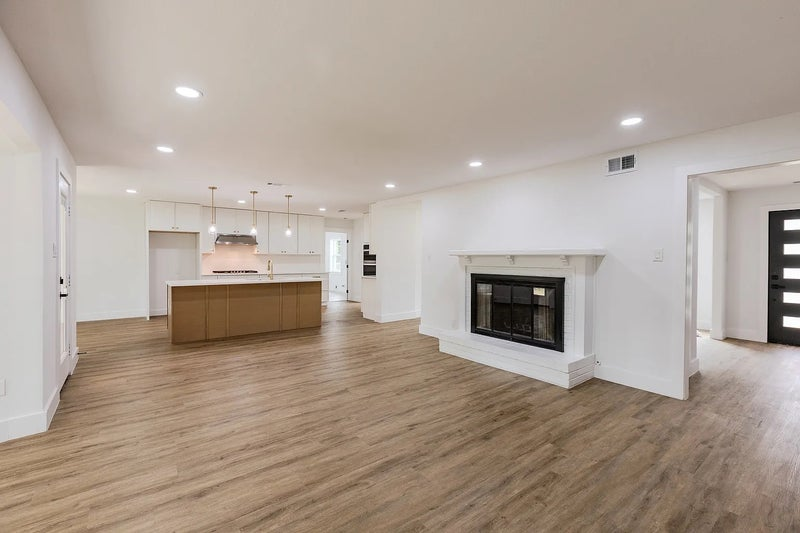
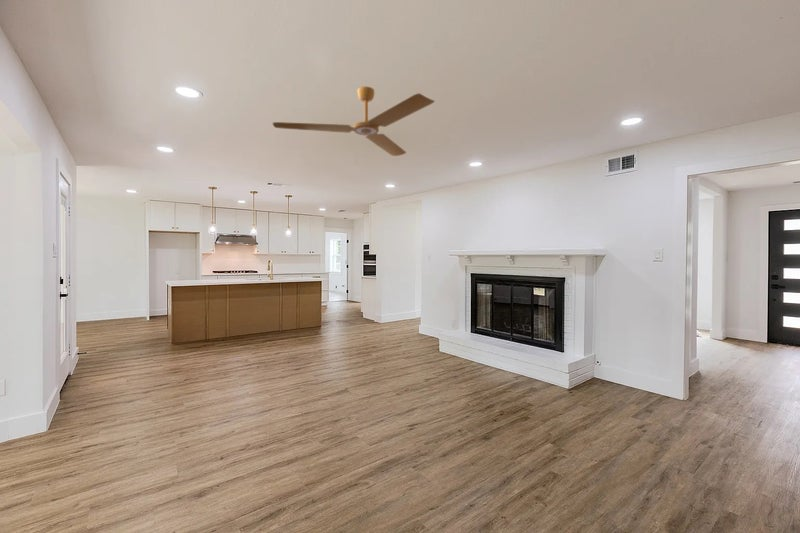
+ ceiling fan (347, 125)
